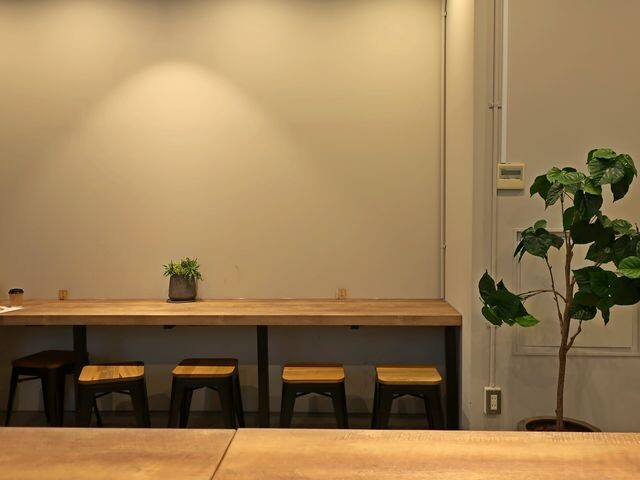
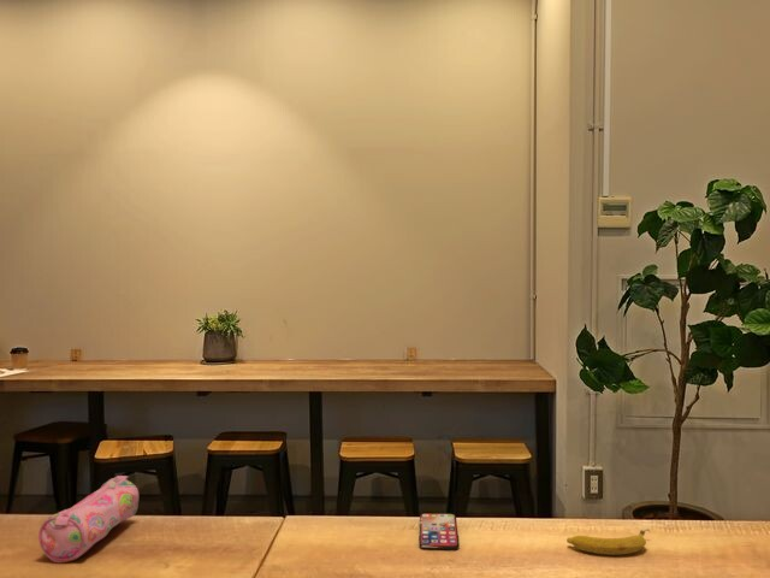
+ smartphone (438, 530)
+ banana (610, 538)
+ pencil case (93, 515)
